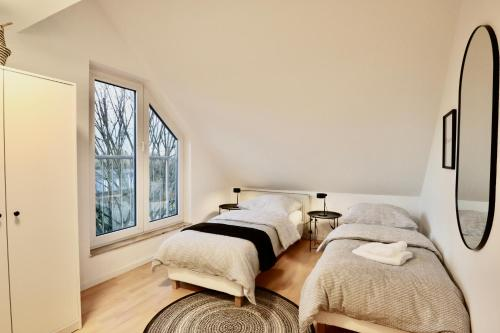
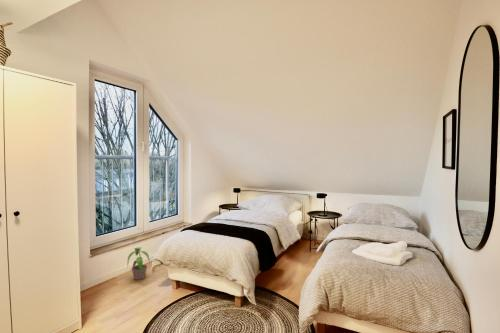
+ potted plant (139, 263)
